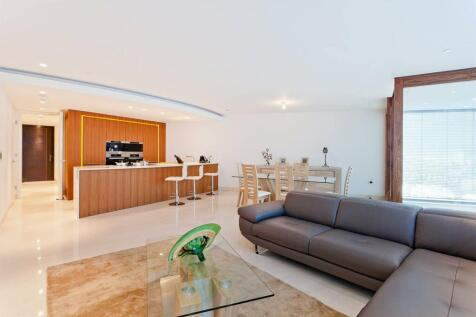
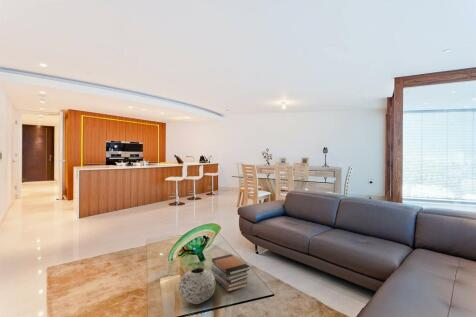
+ book stack (229, 271)
+ vase (197, 285)
